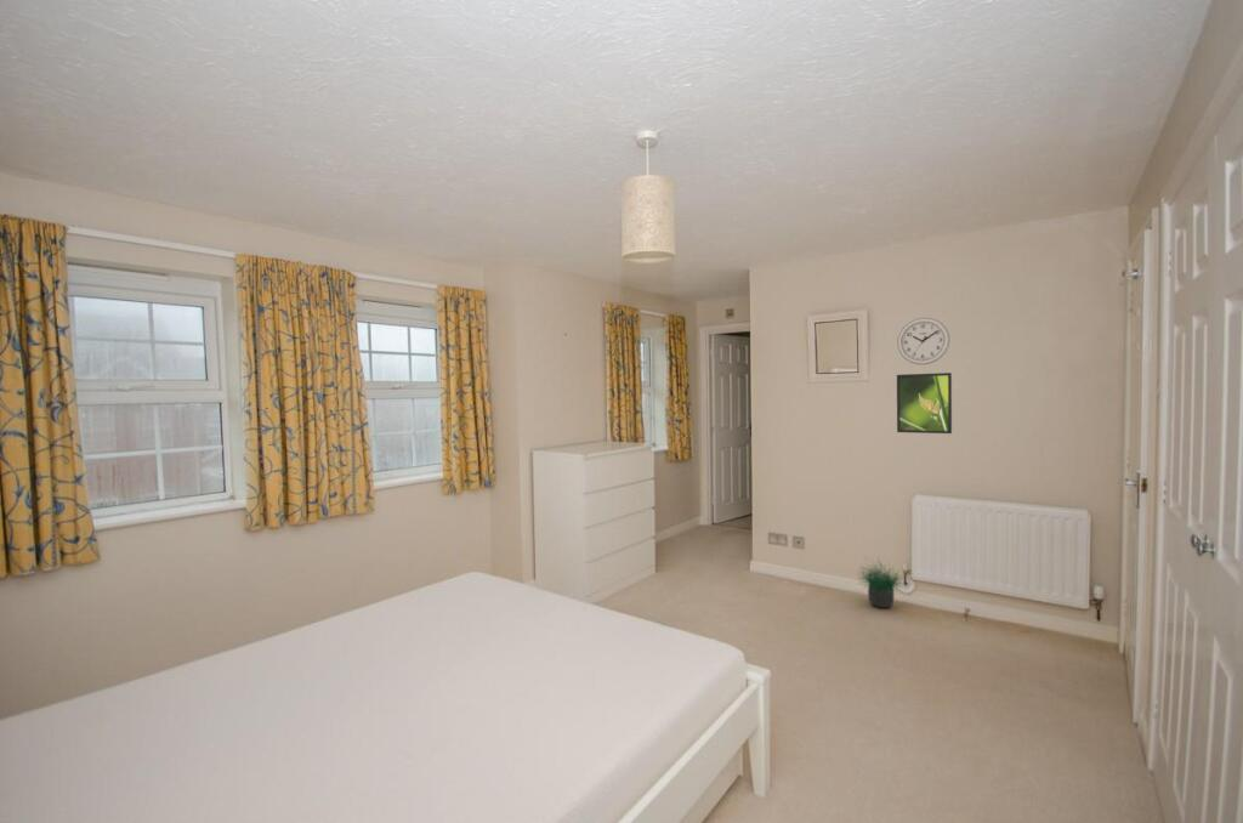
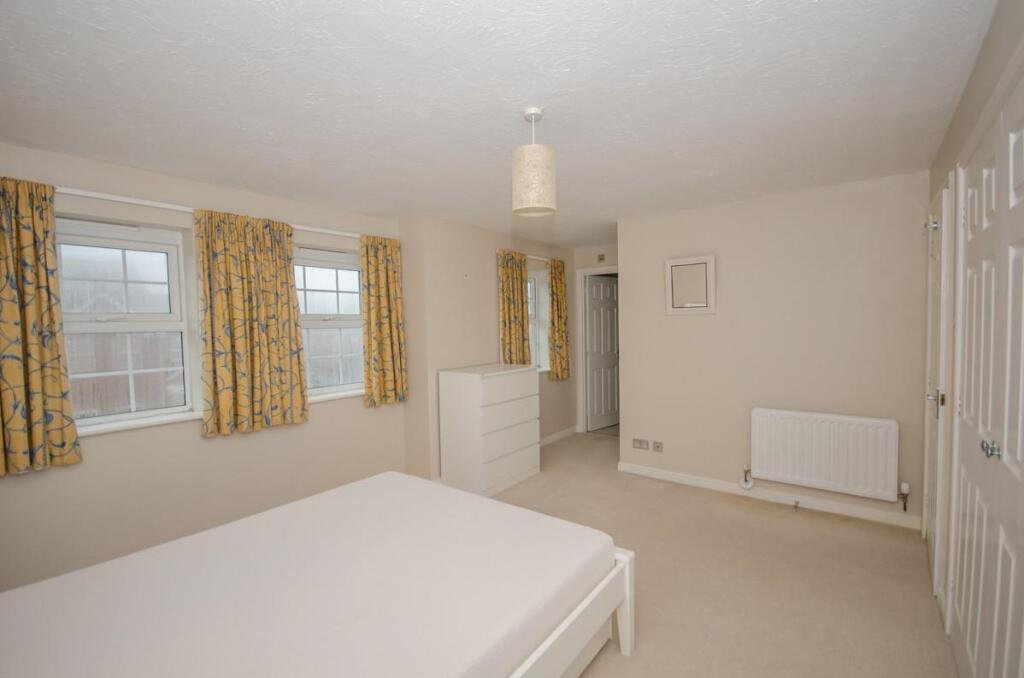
- potted plant (880, 579)
- wall clock (923, 341)
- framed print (923, 403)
